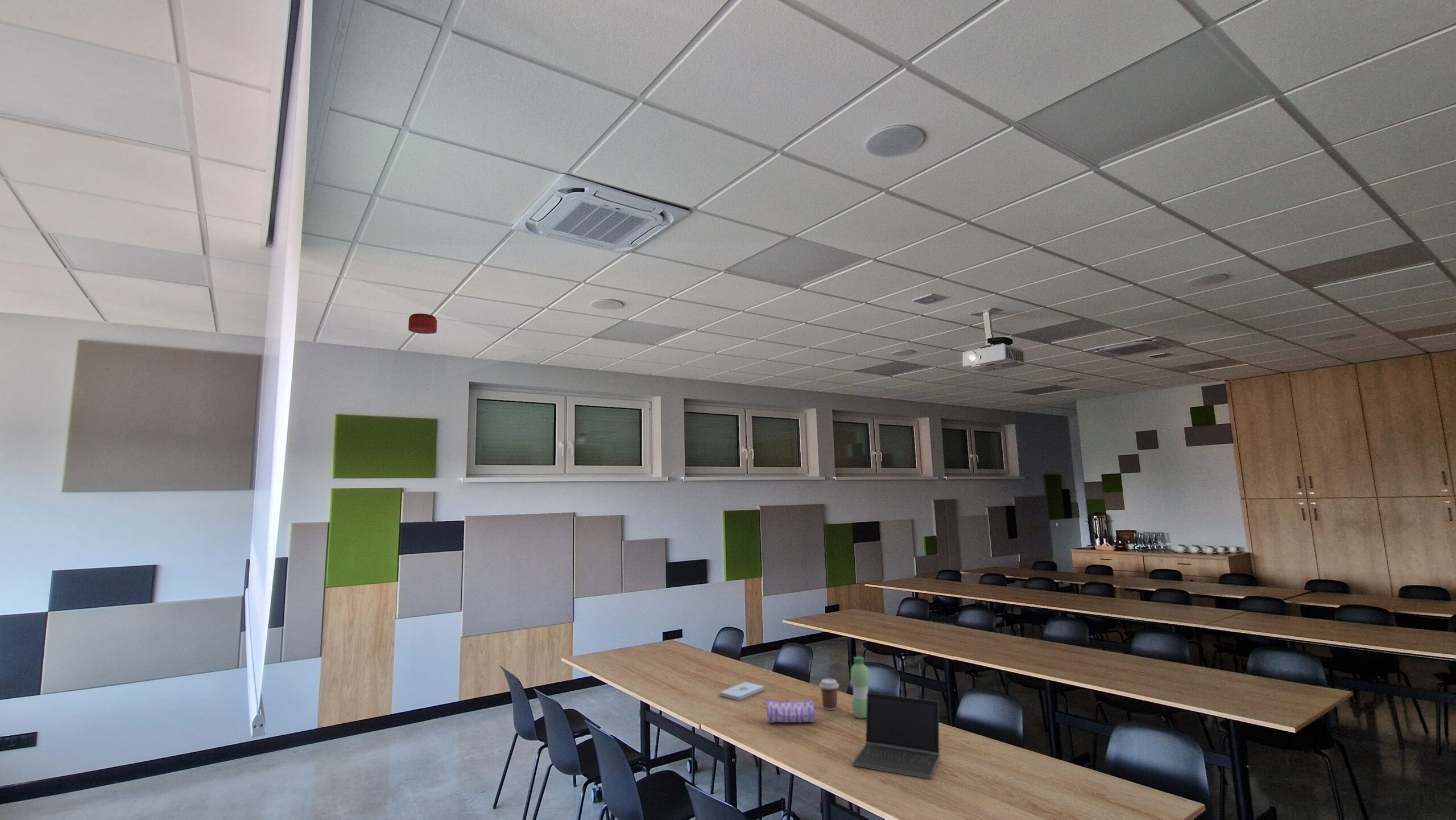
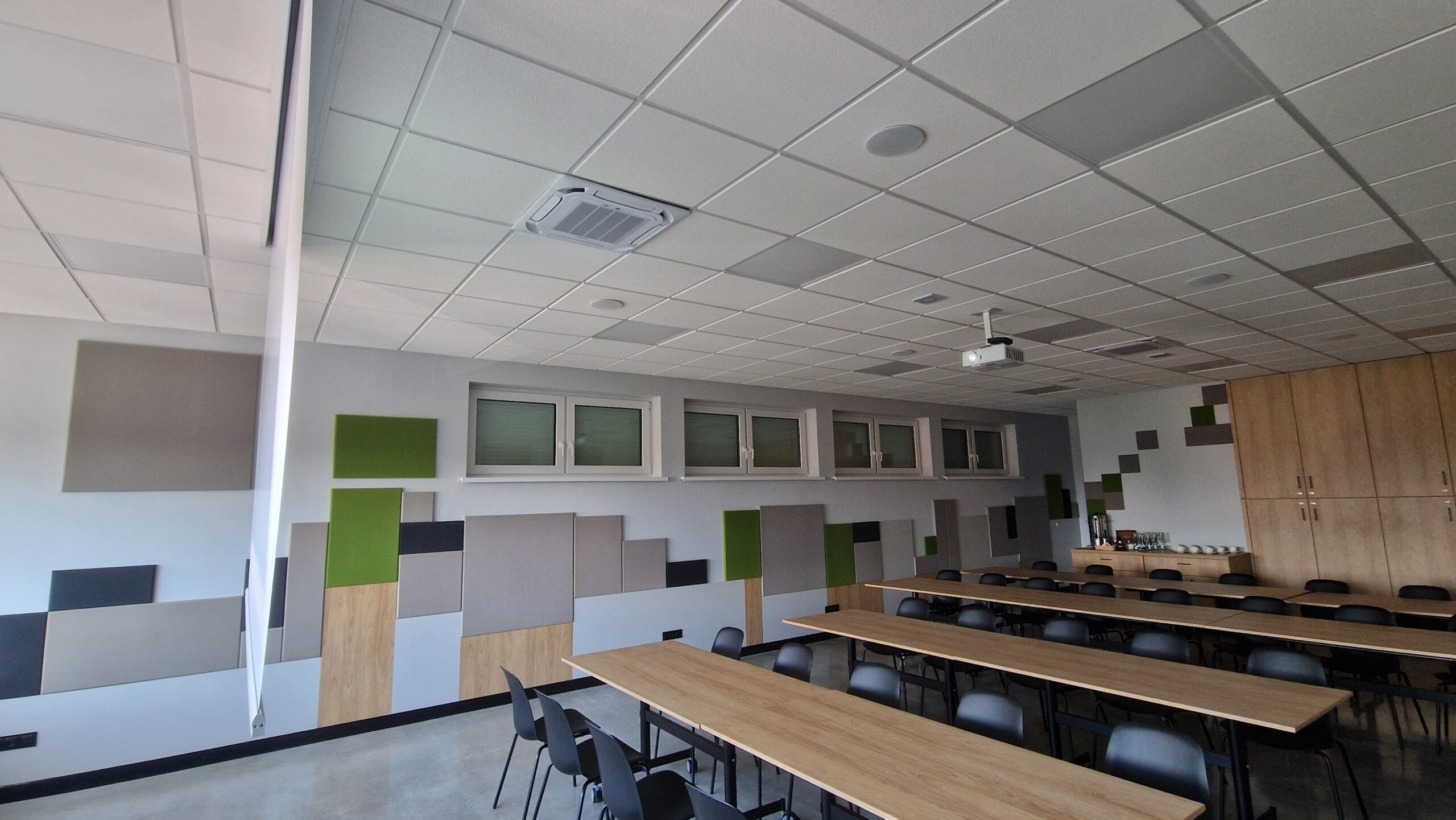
- coffee cup (829, 694)
- laptop computer (896, 732)
- pencil case (791, 710)
- water bottle (860, 687)
- smoke detector (423, 323)
- notepad (742, 690)
